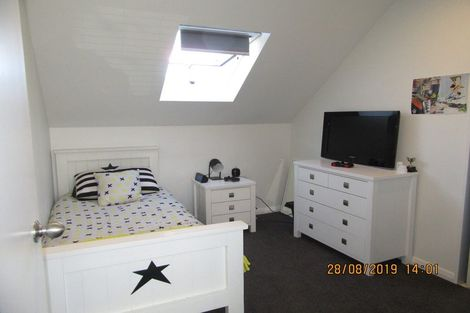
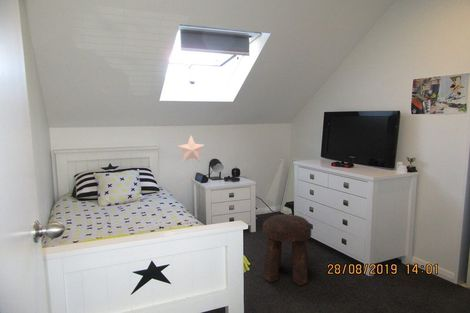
+ decorative star (191, 148)
+ stool (286, 241)
